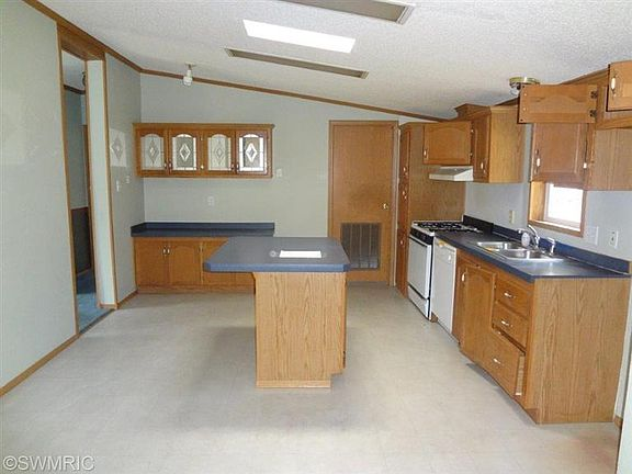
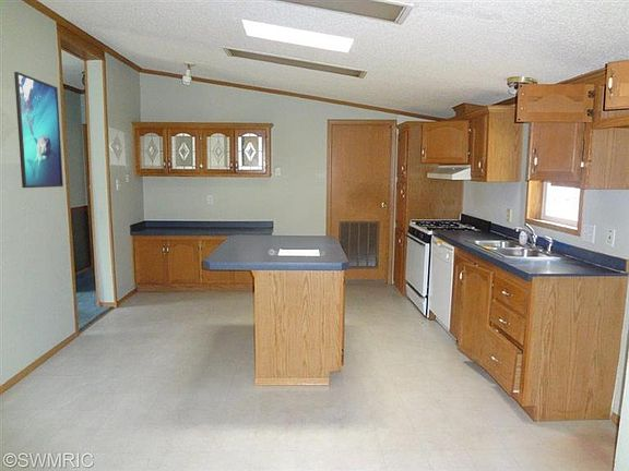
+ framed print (40, 134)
